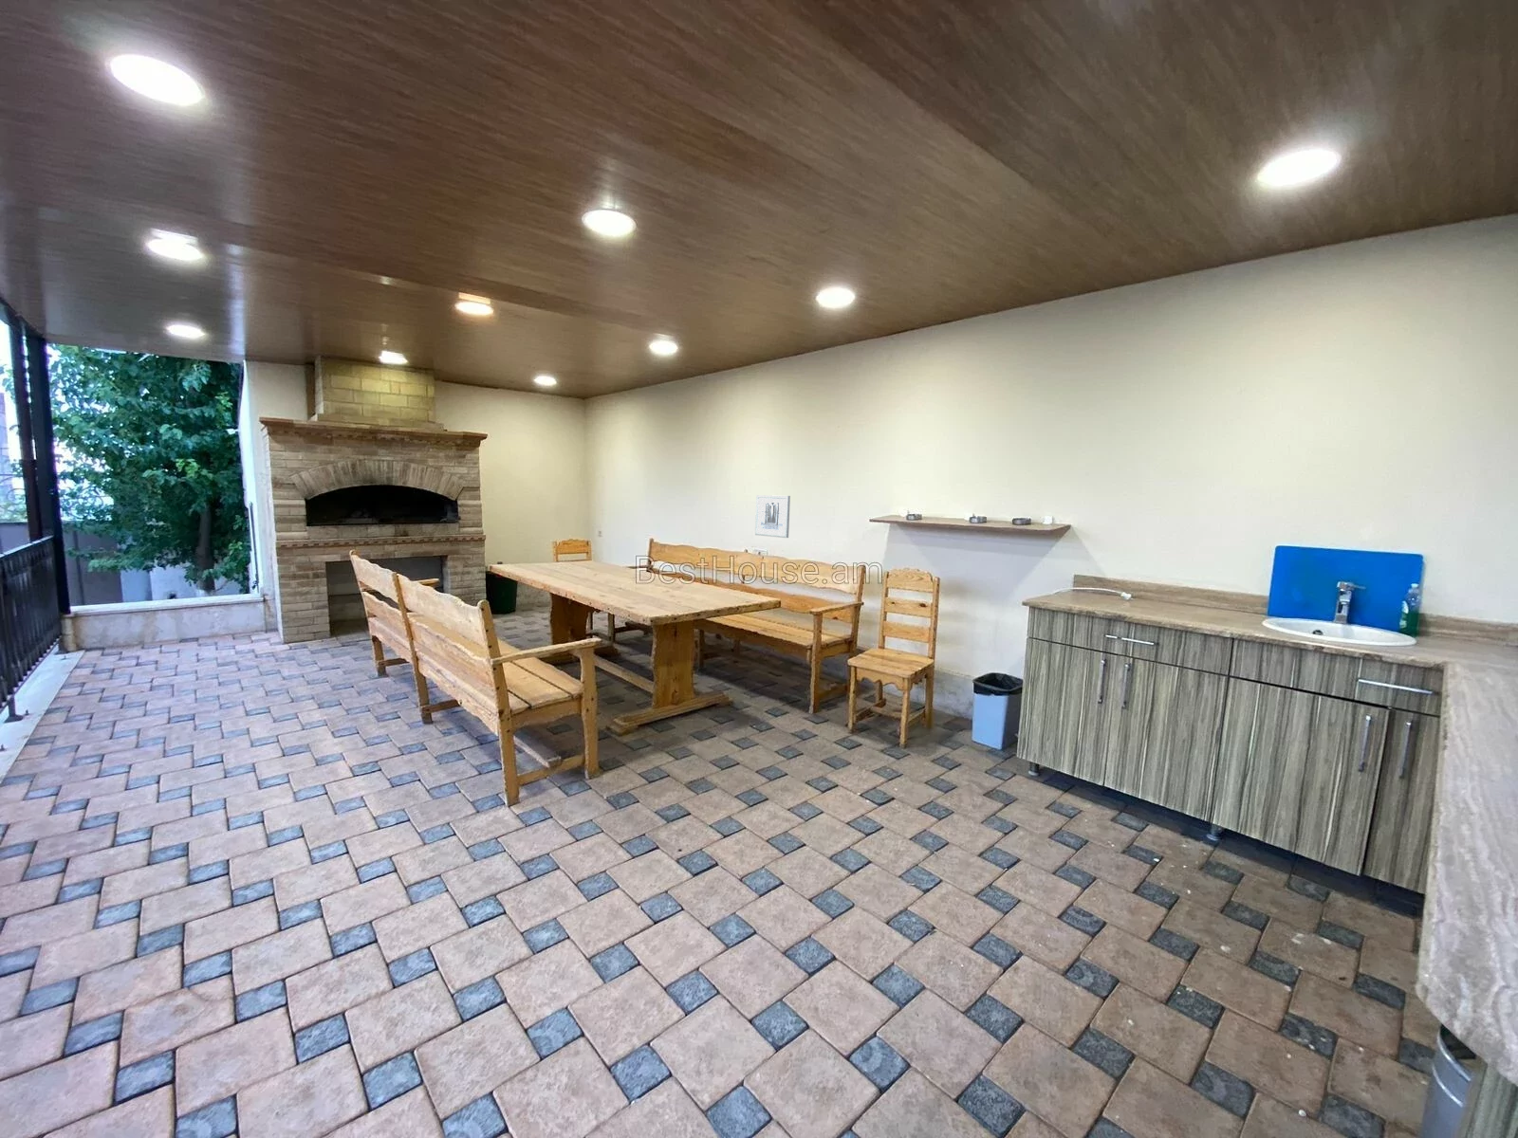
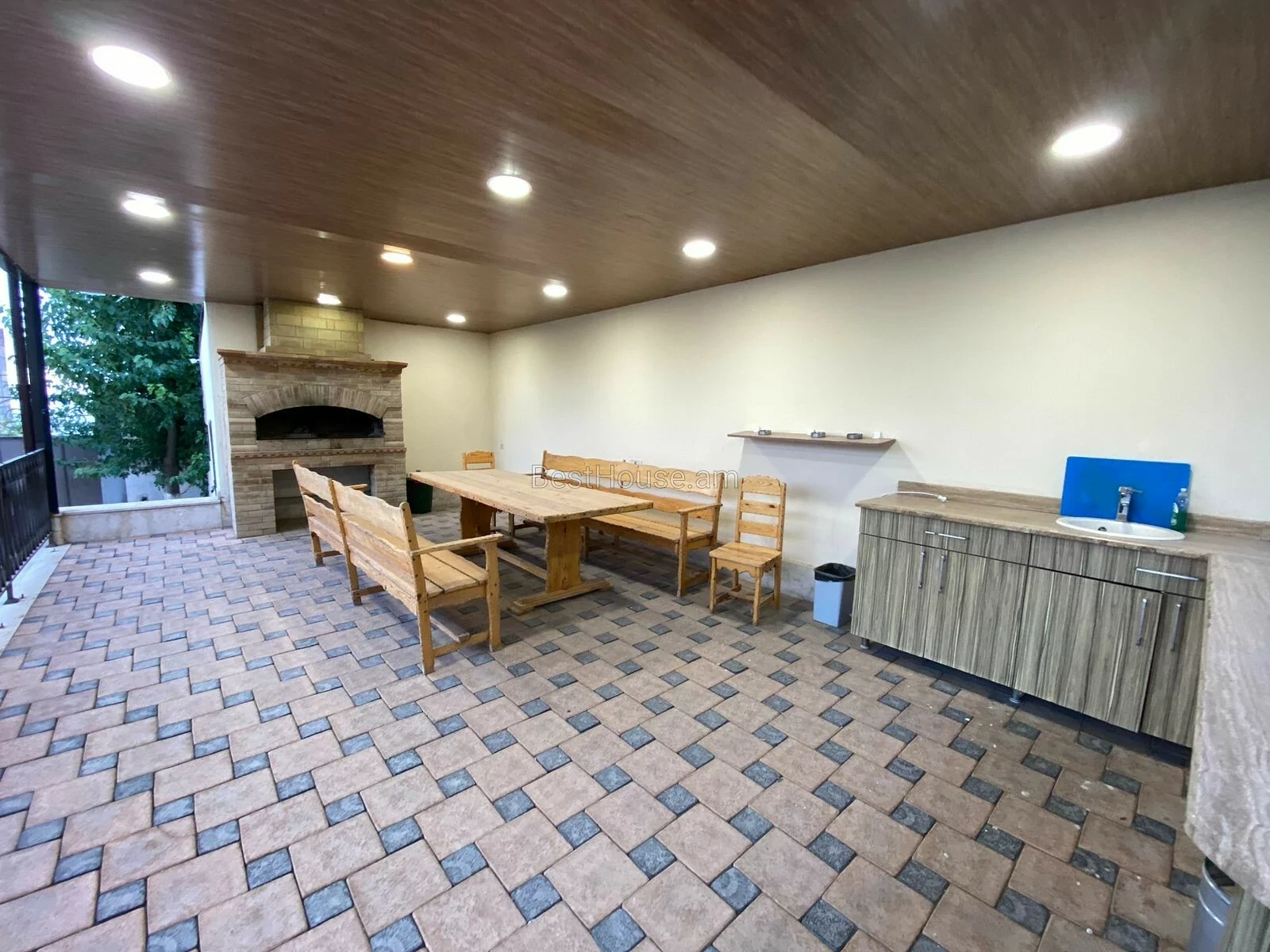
- wall art (771, 516)
